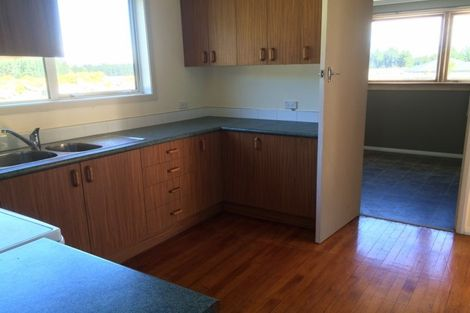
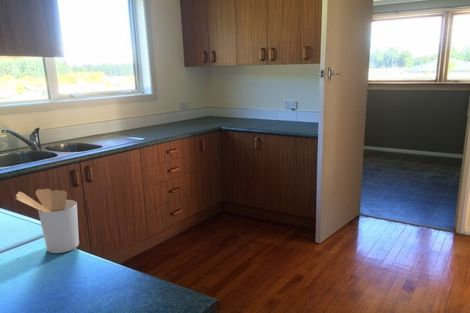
+ utensil holder (48, 218)
